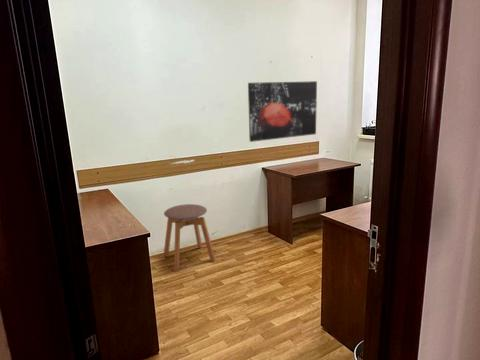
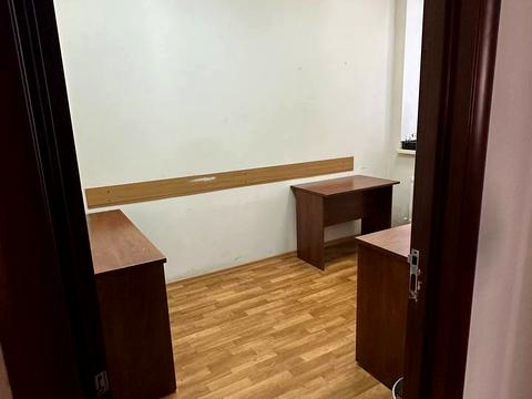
- stool (179, 233)
- wall art (284, 110)
